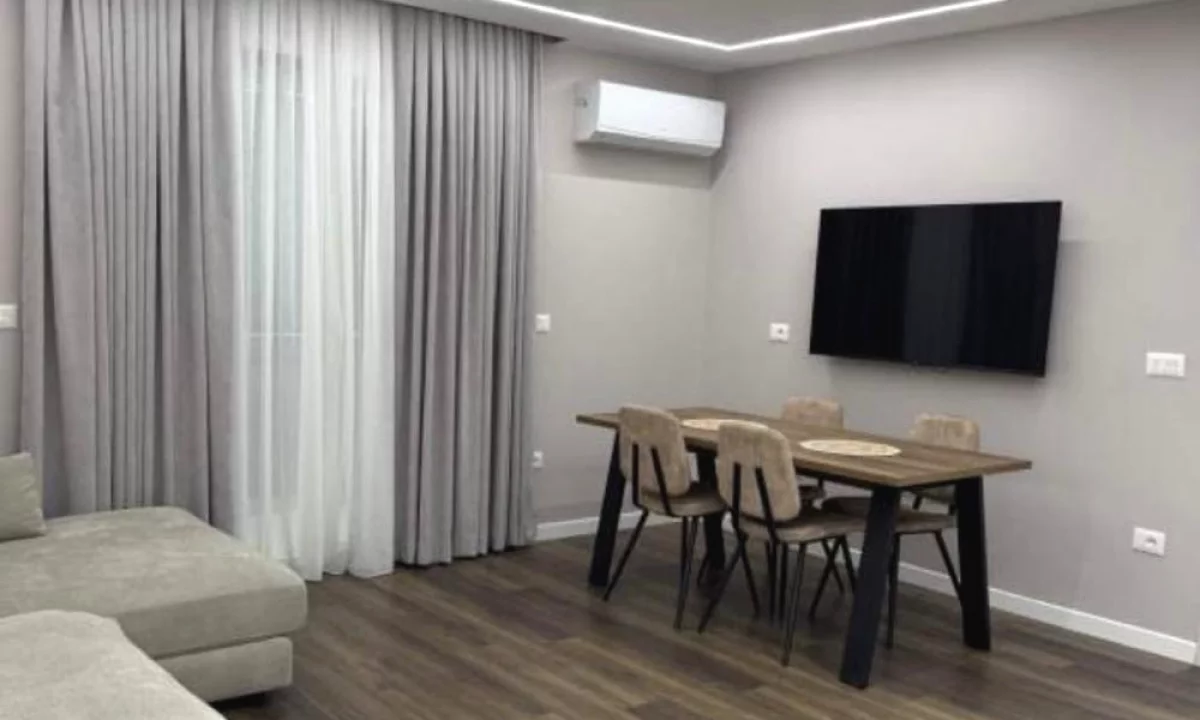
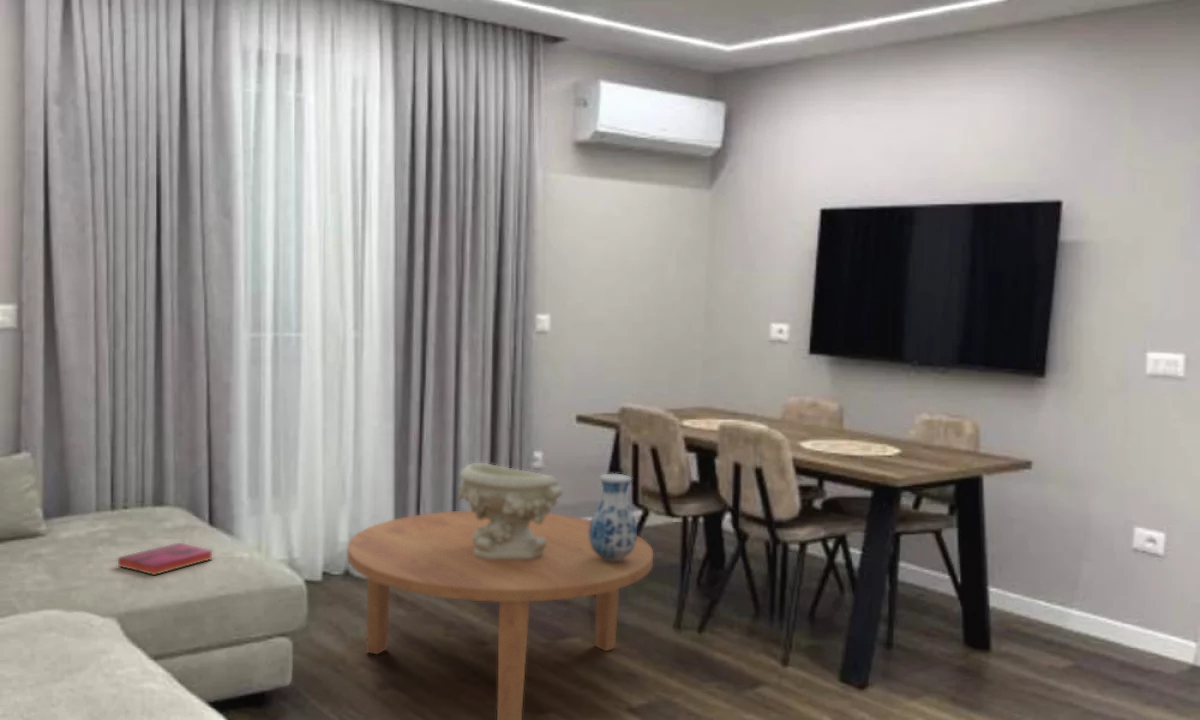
+ coffee table (500, 609)
+ vase (613, 517)
+ hardback book (166, 558)
+ decorative bowl (498, 509)
